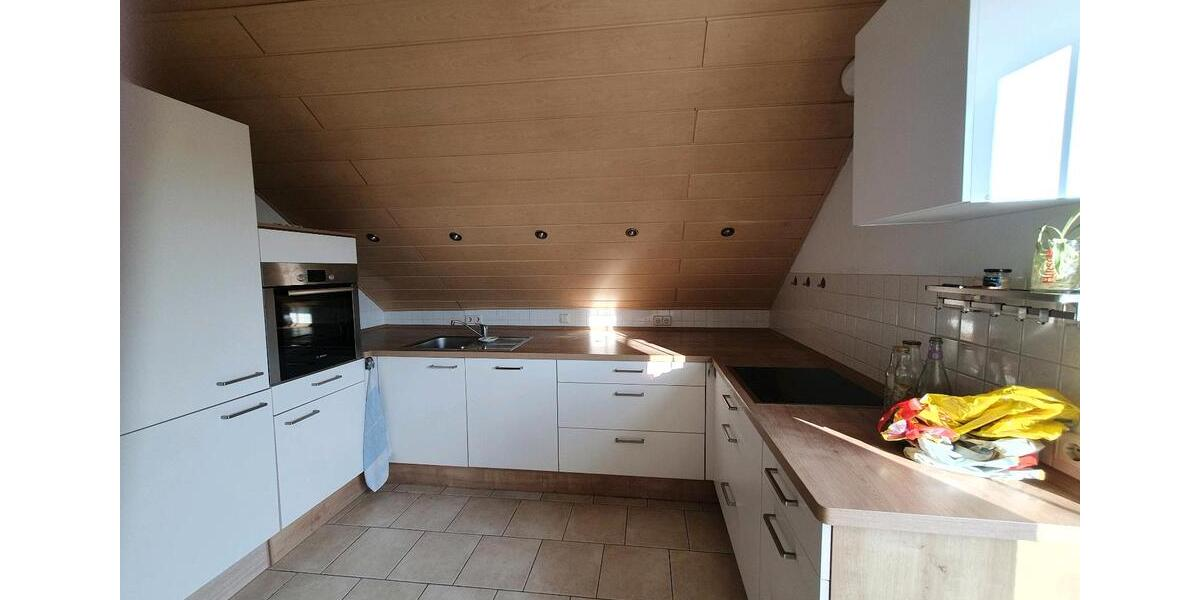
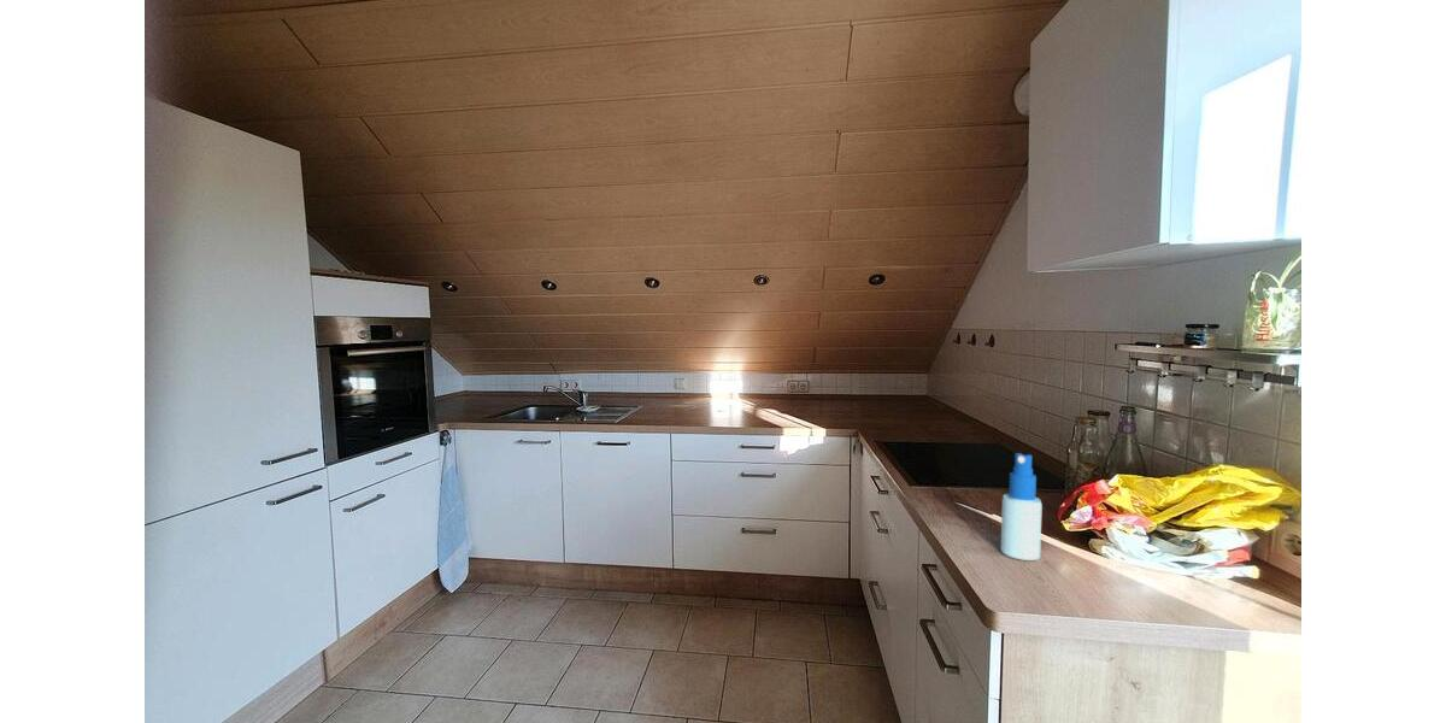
+ spray bottle (1021, 504)
